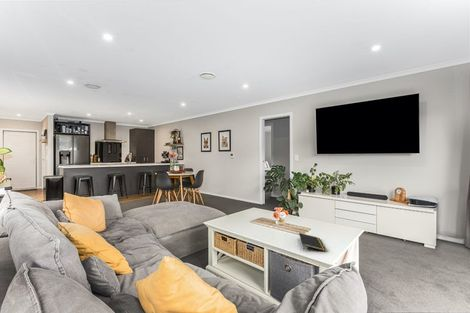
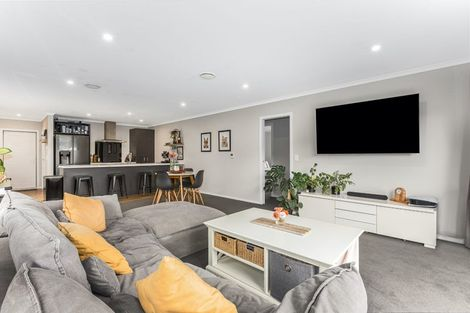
- notepad (311, 241)
